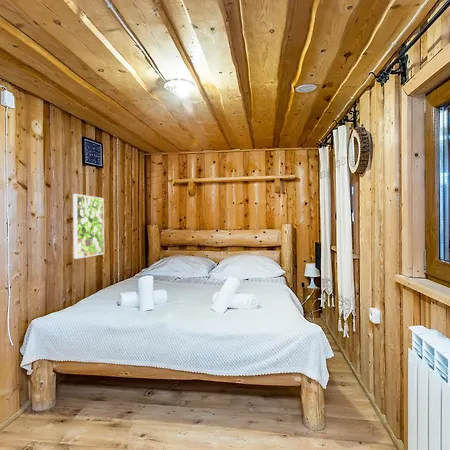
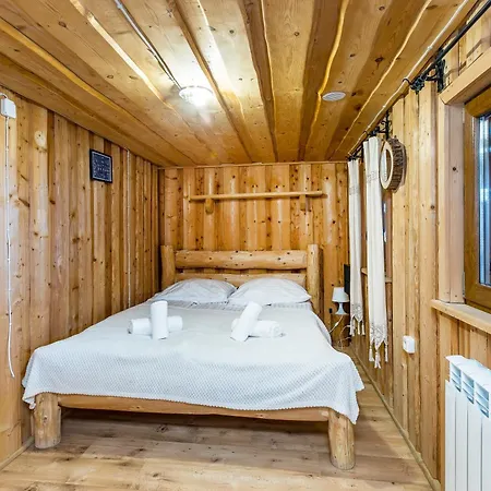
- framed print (89, 226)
